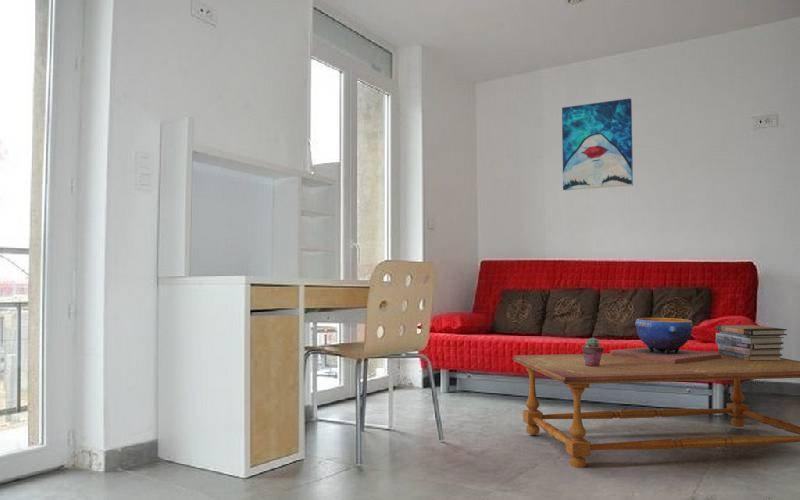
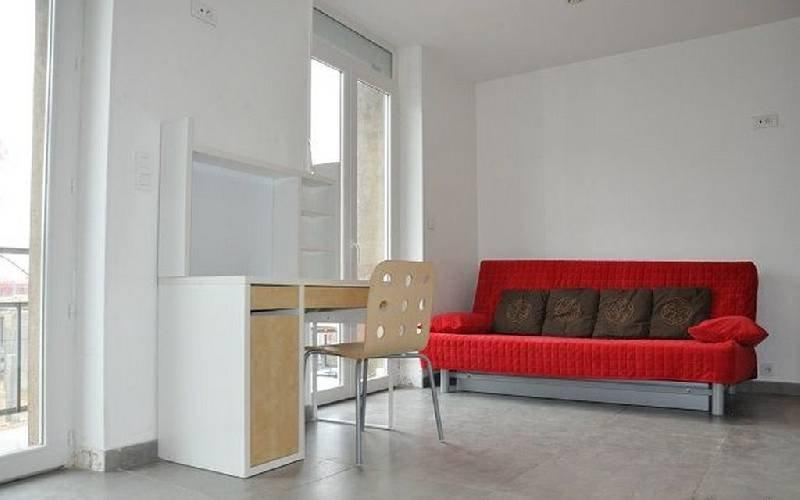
- wall art (596, 145)
- potted succulent (592, 351)
- book stack (749, 341)
- decorative bowl (664, 337)
- coffee table (666, 409)
